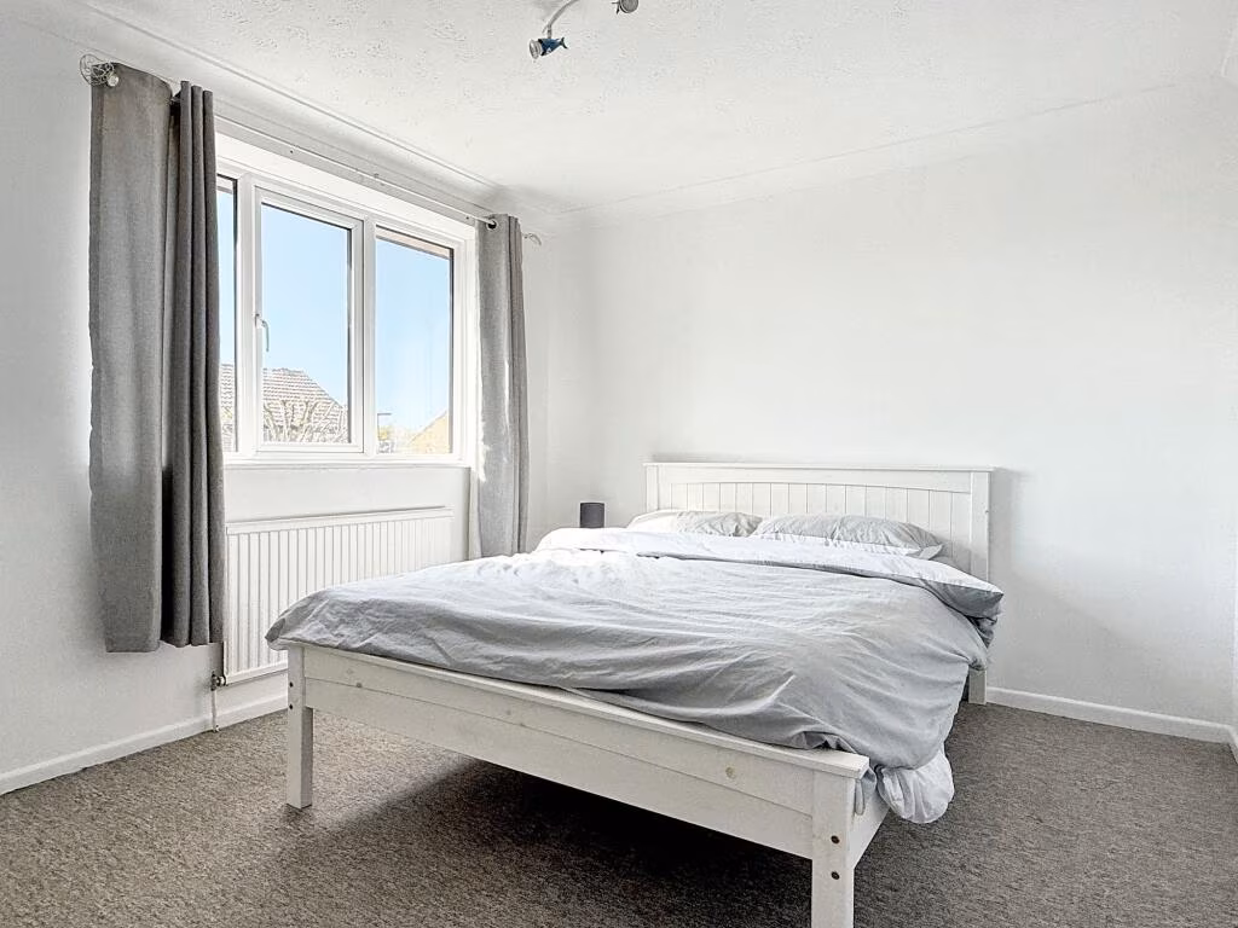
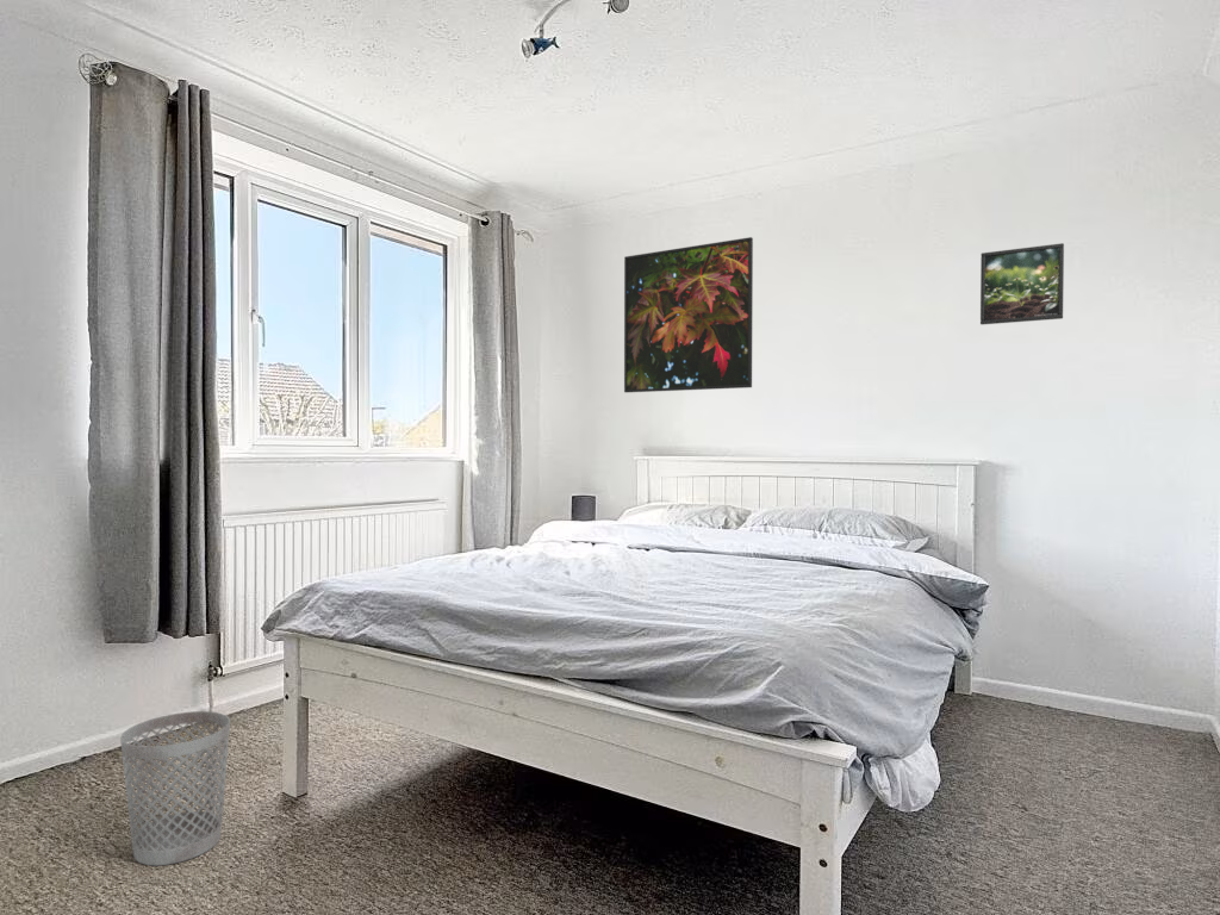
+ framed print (685, 318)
+ wastebasket (179, 788)
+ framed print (1021, 285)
